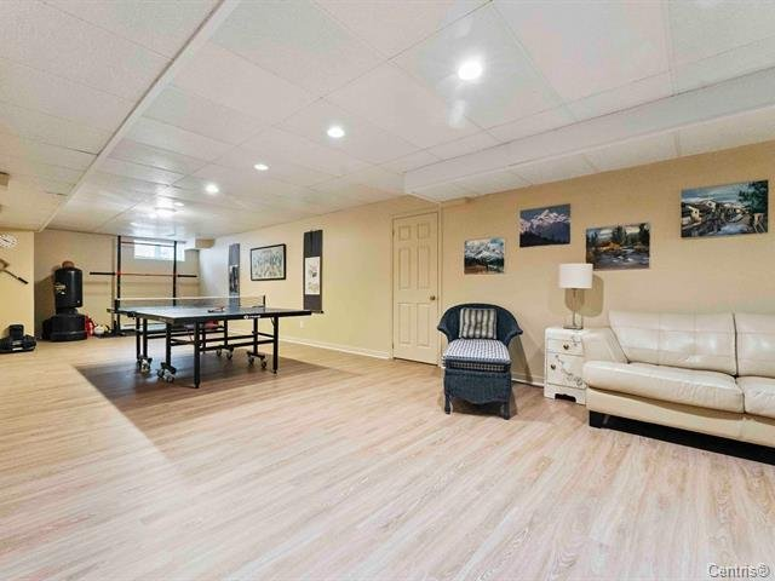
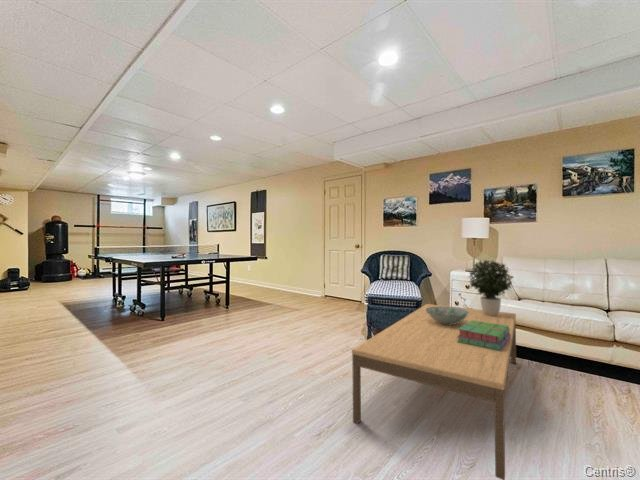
+ coffee table (450, 356)
+ decorative bowl (446, 316)
+ potted plant (489, 287)
+ stack of books (484, 333)
